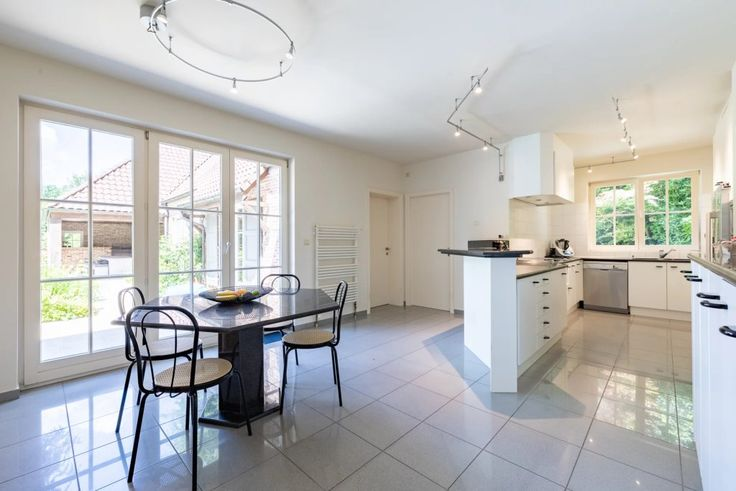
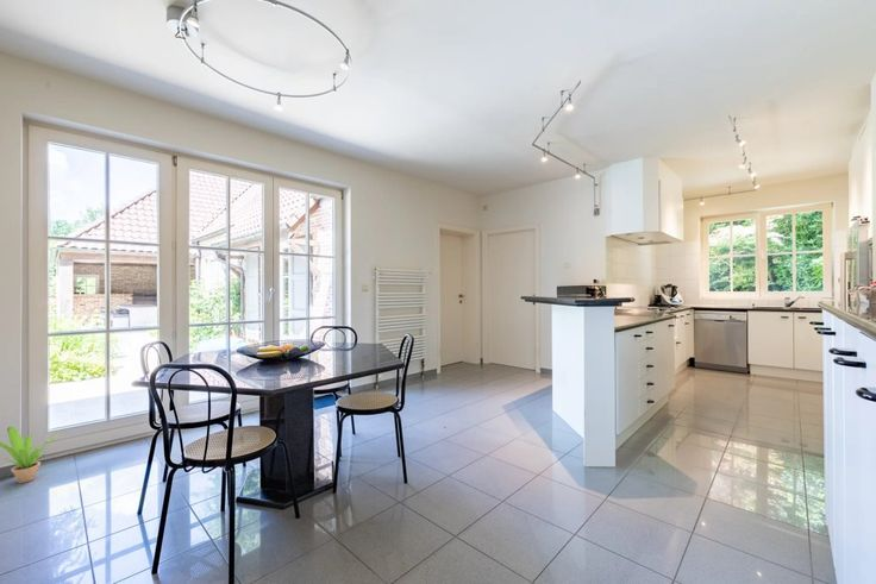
+ potted plant (27, 453)
